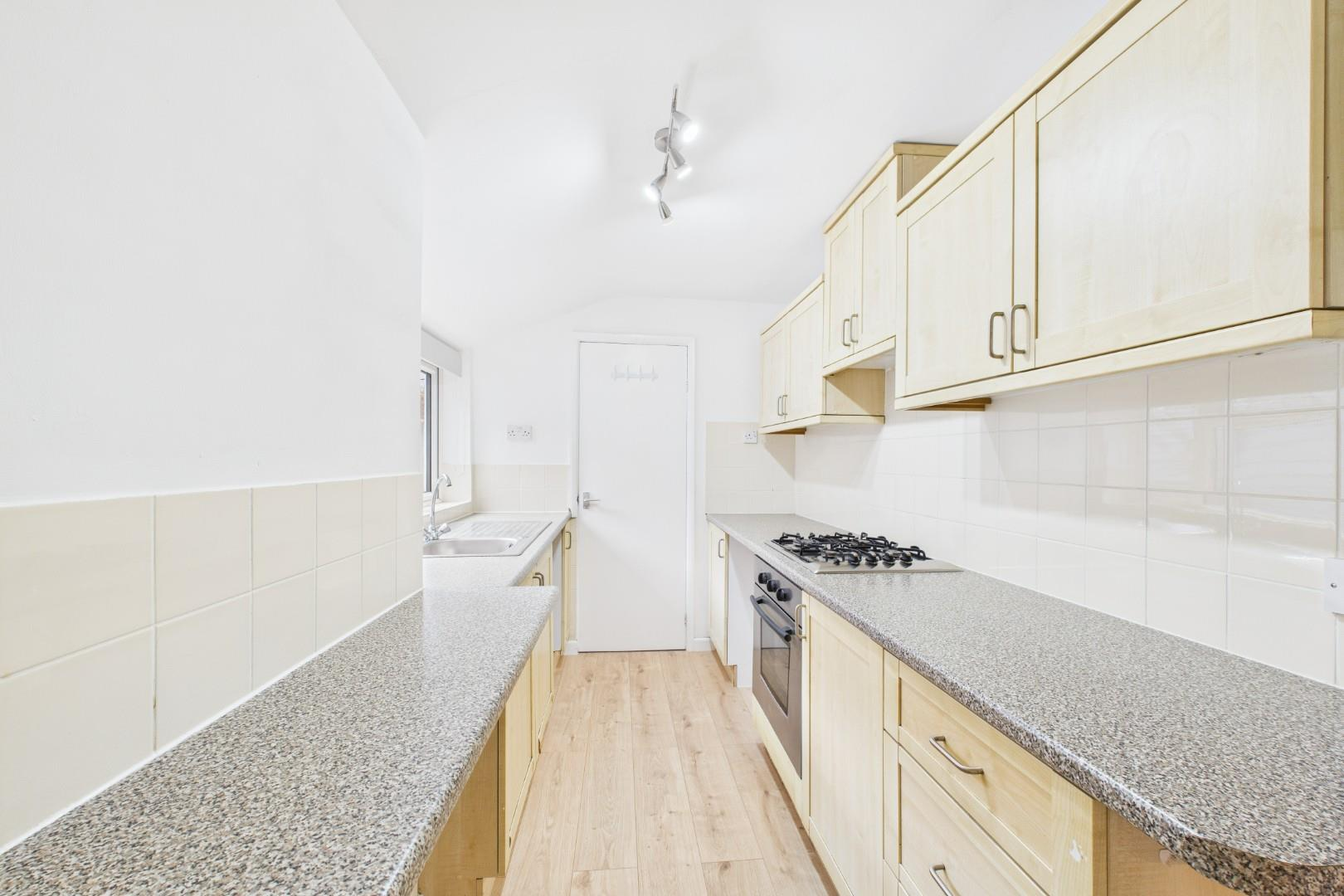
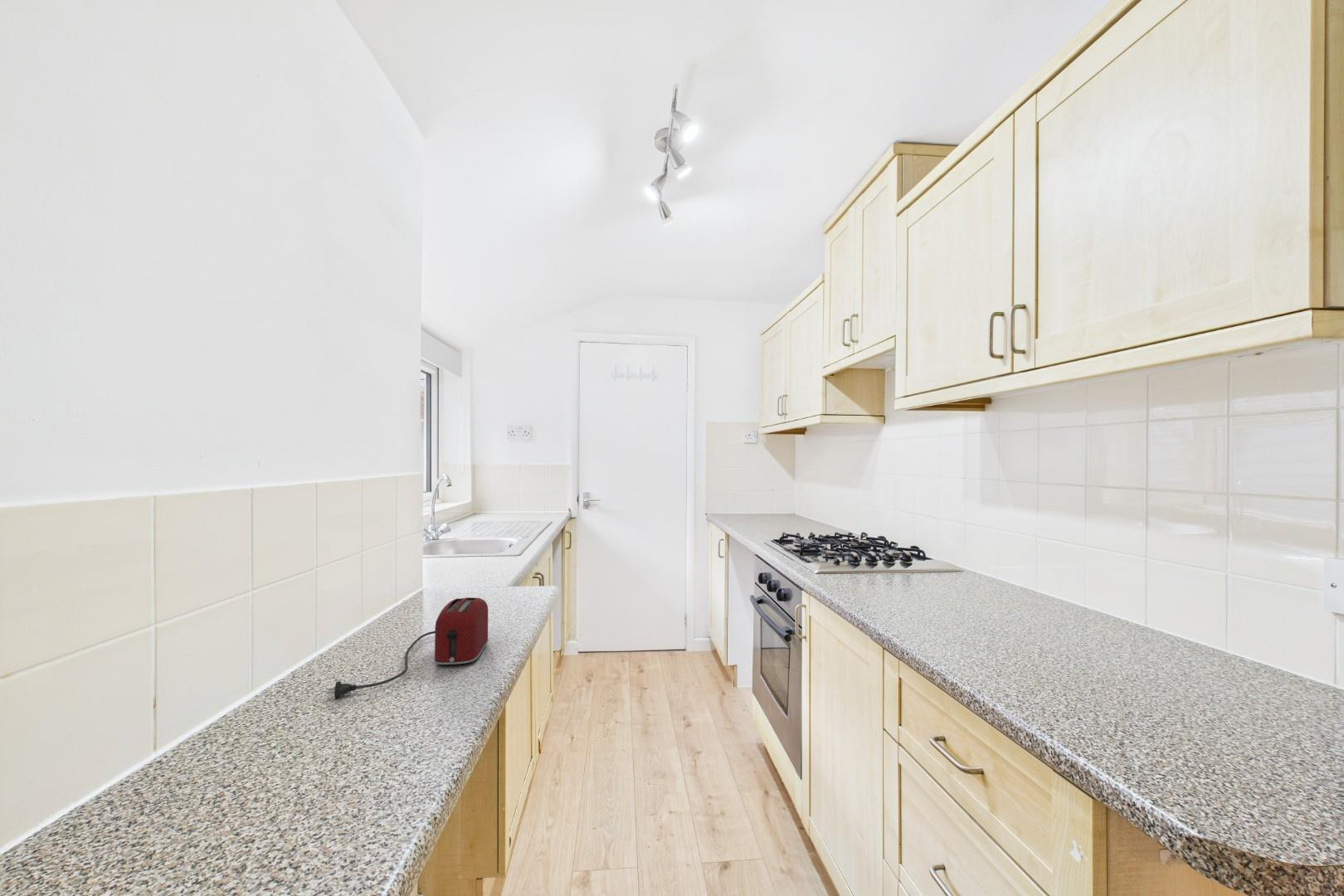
+ toaster (424, 634)
